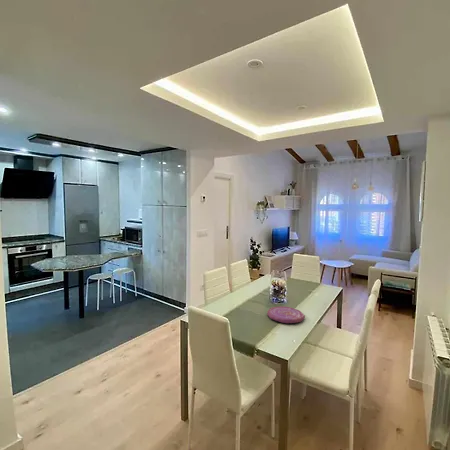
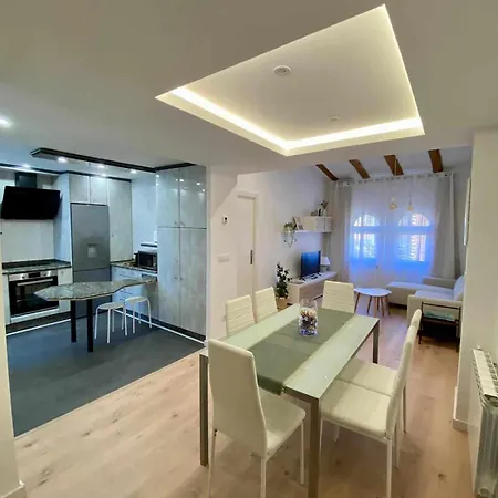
- plate (285, 314)
